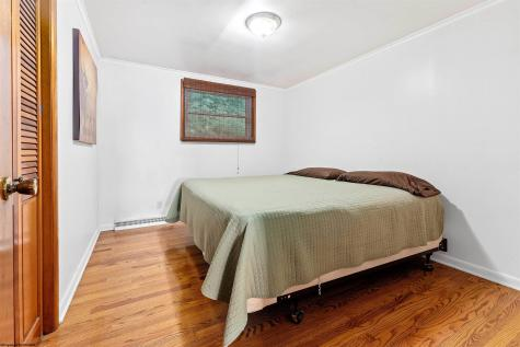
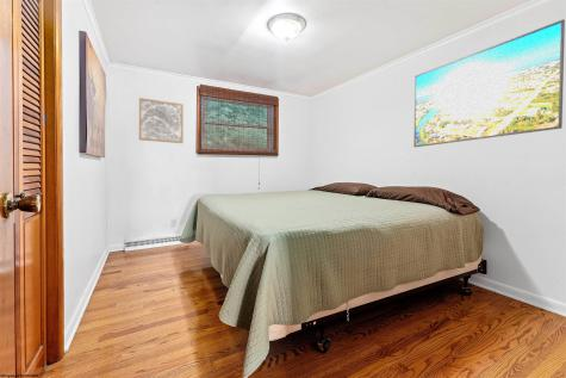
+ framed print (473, 97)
+ wall art (161, 120)
